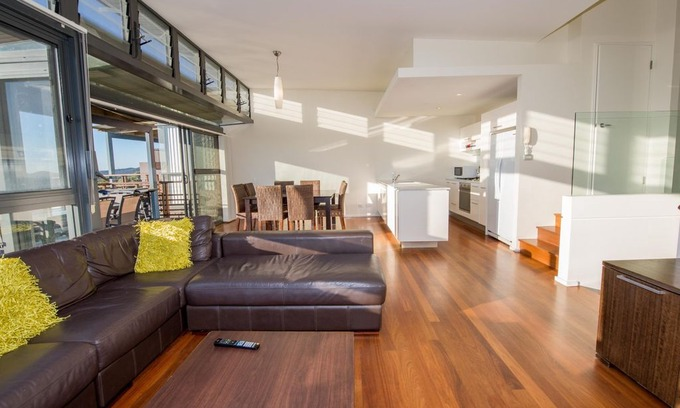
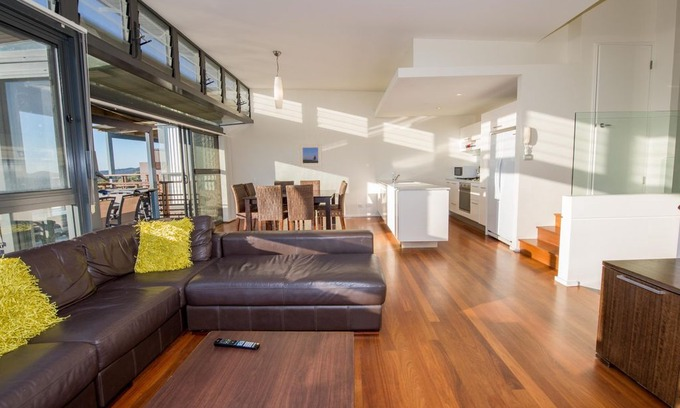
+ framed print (310, 155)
